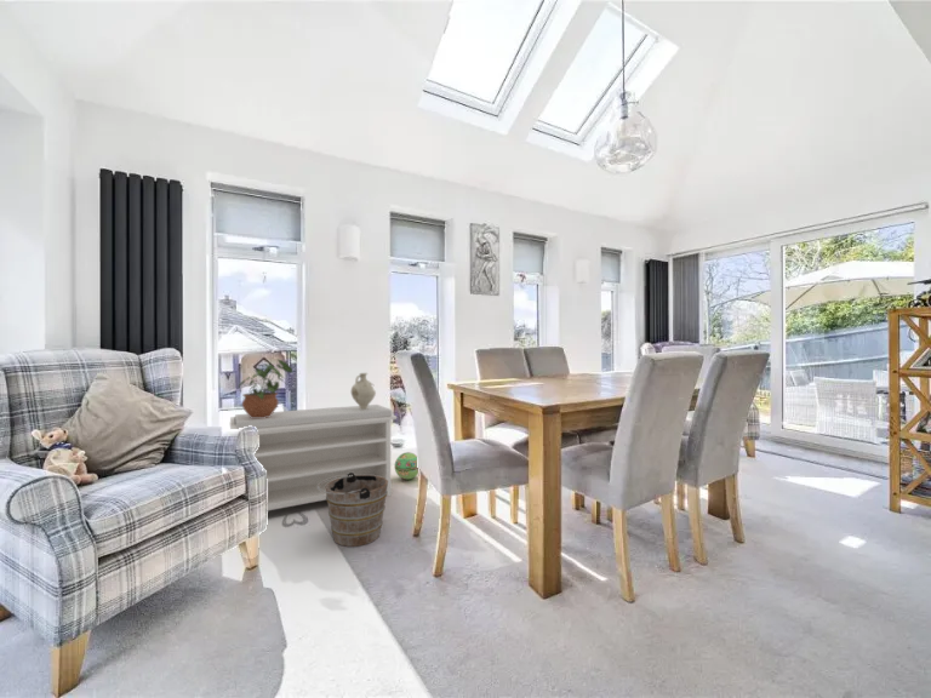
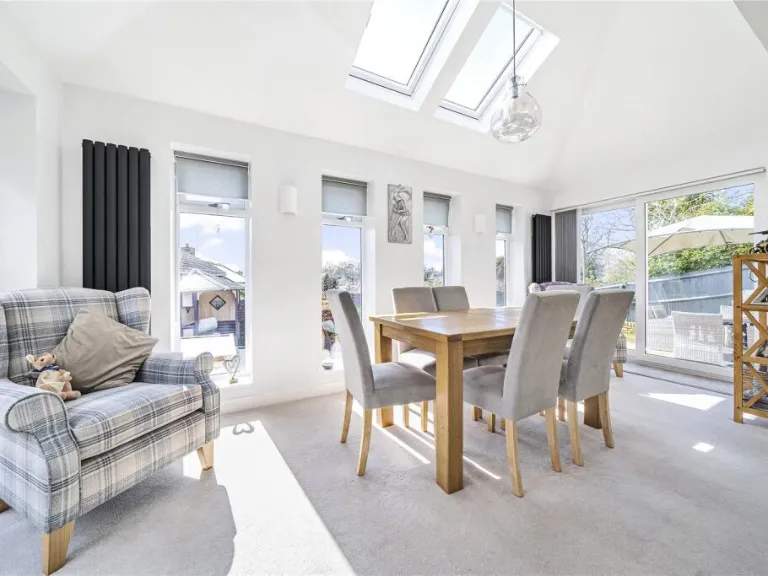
- decorative vase (362, 390)
- bucket (353, 508)
- potted plant (268, 387)
- bench (316, 456)
- ball (407, 465)
